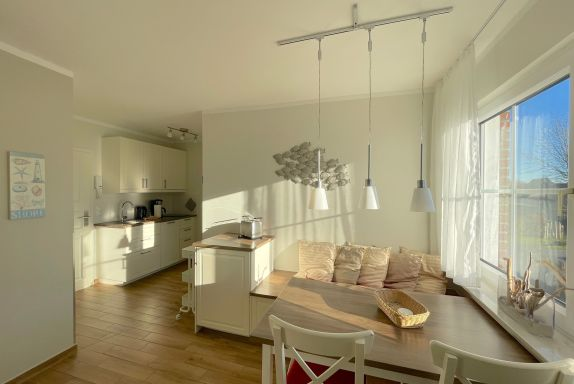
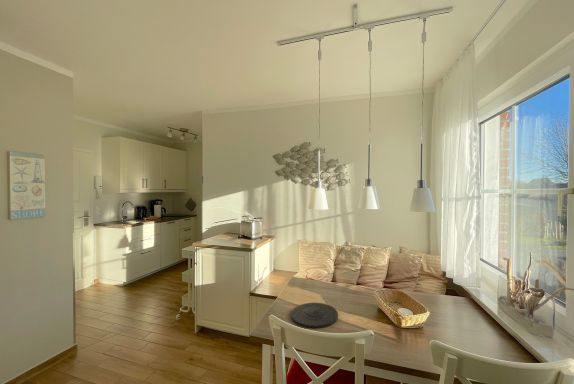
+ plate (314, 312)
